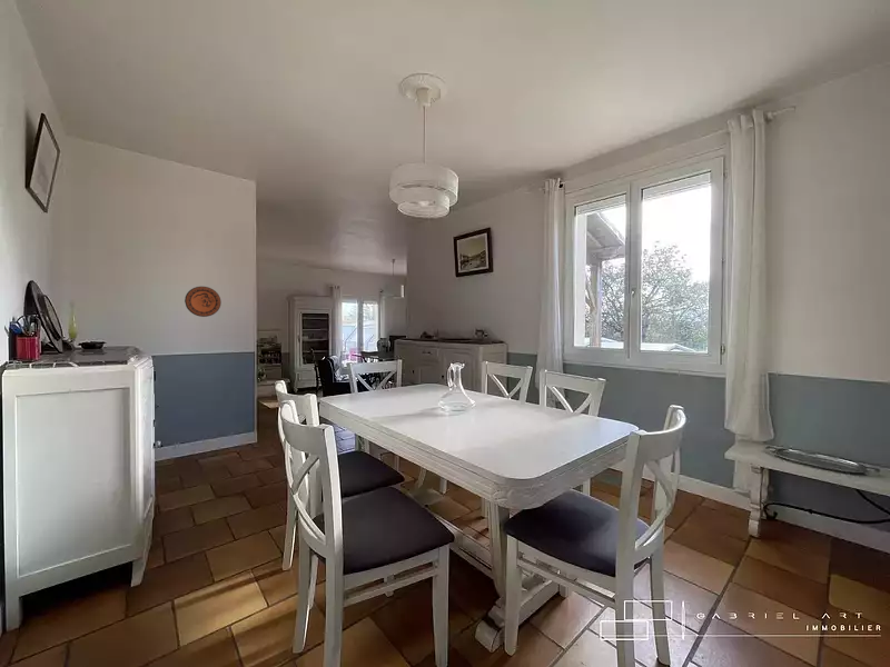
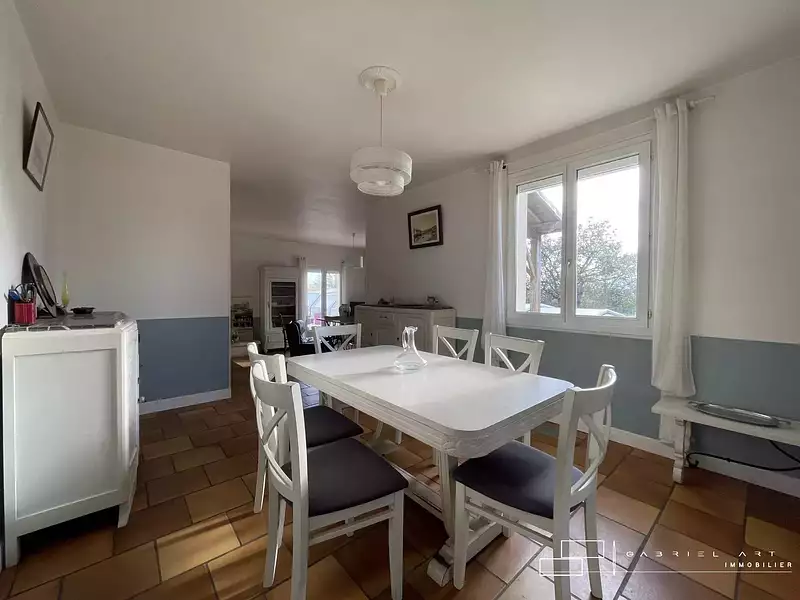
- decorative plate (202, 301)
